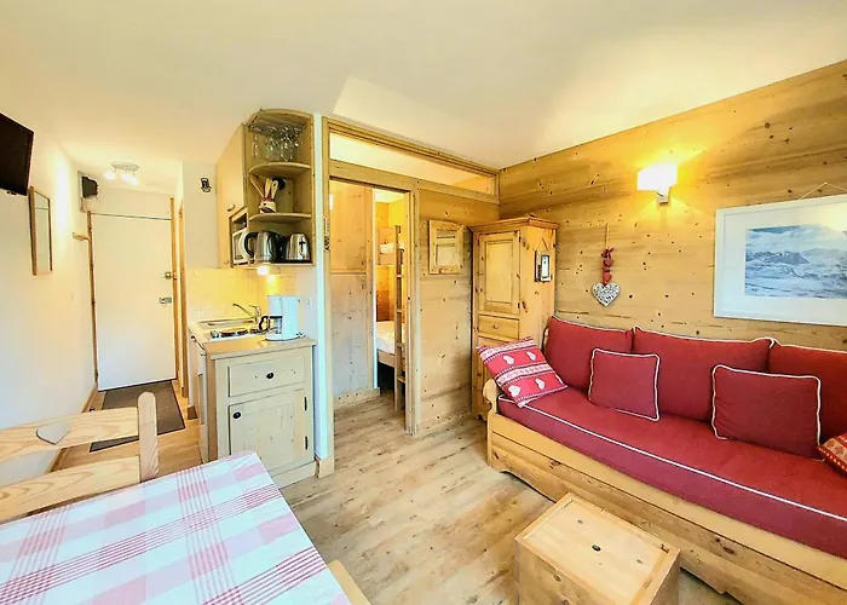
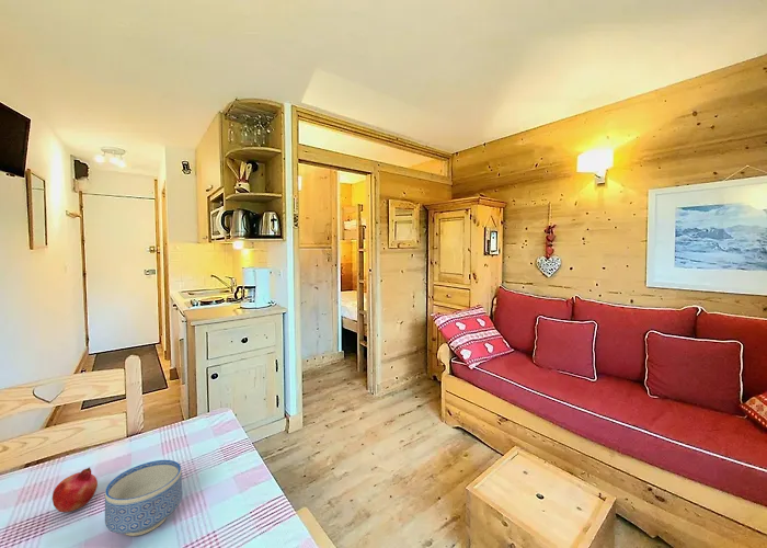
+ bowl (145, 499)
+ fruit (75, 489)
